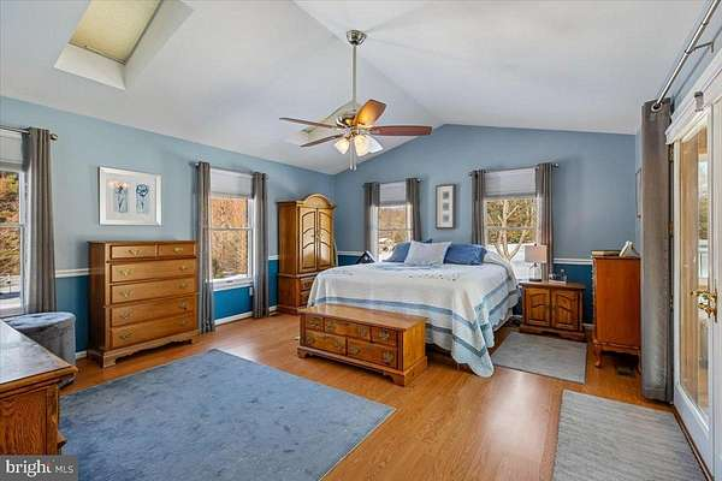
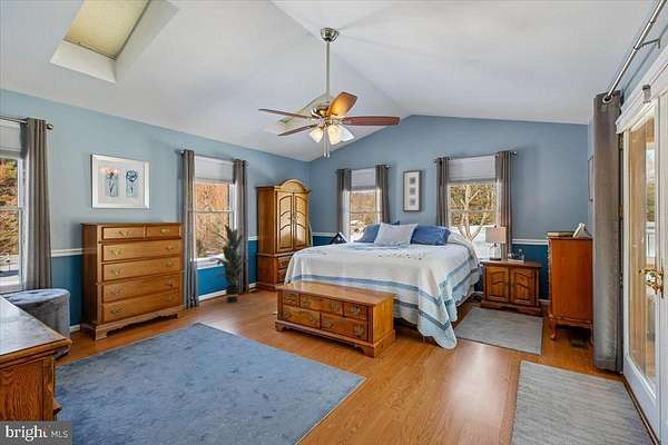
+ indoor plant (228, 263)
